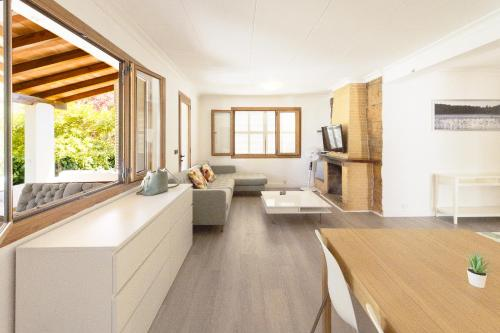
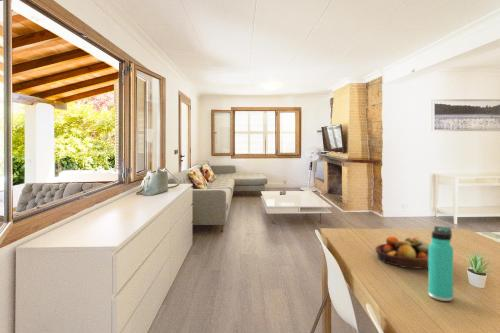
+ fruit bowl (408, 248)
+ thermos bottle (440, 261)
